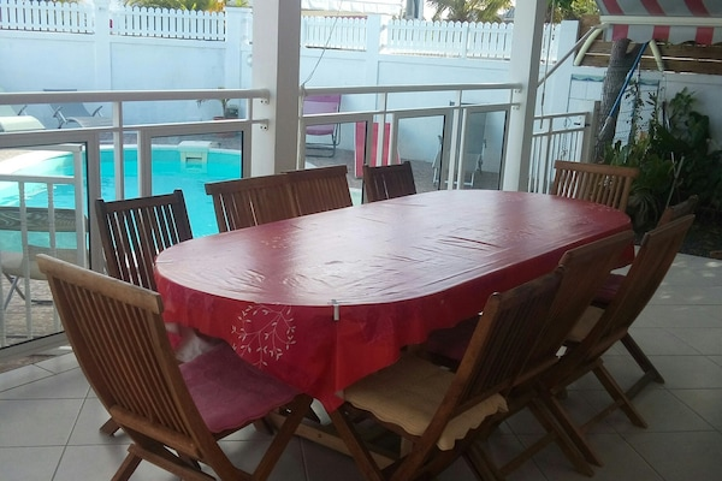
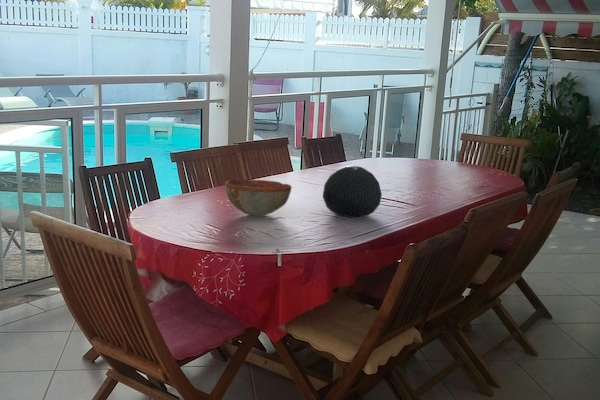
+ decorative ball (352, 190)
+ bowl (258, 198)
